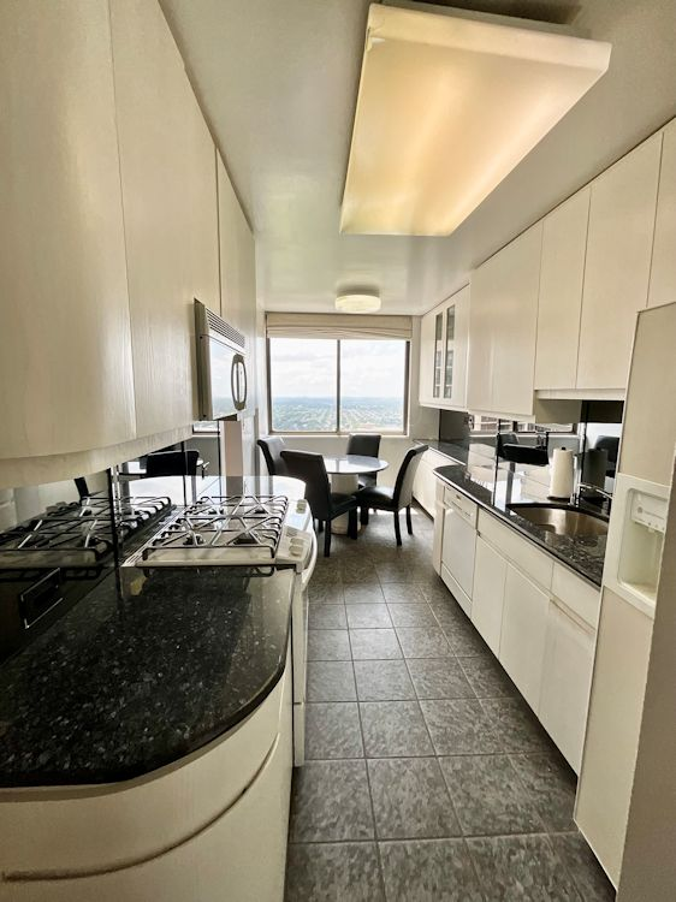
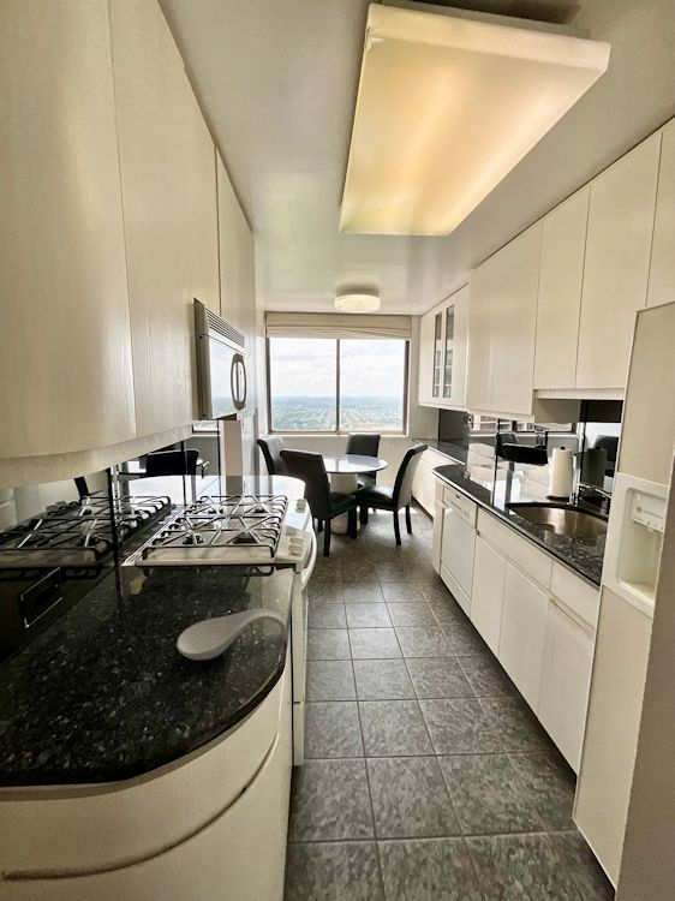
+ spoon rest (234, 631)
